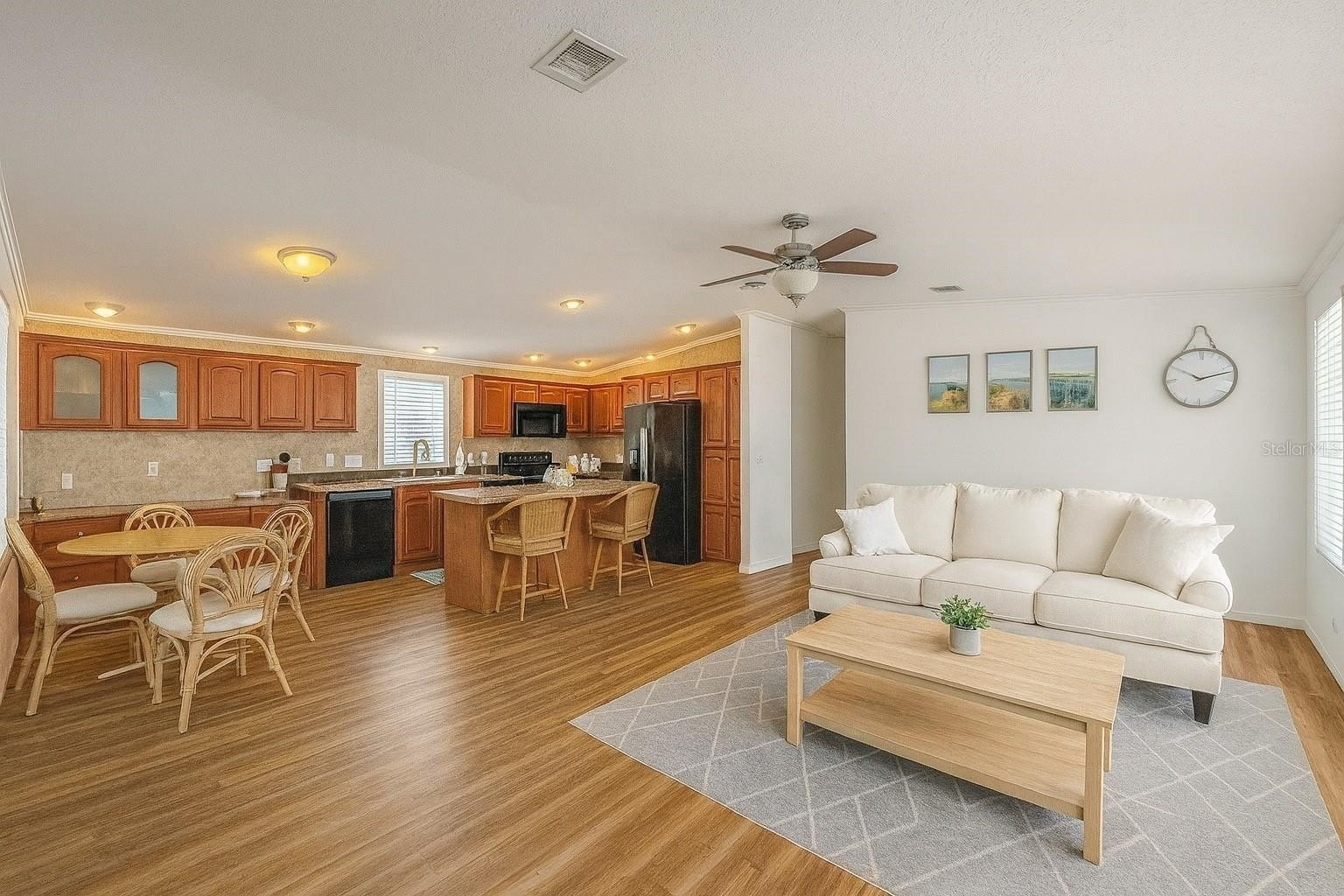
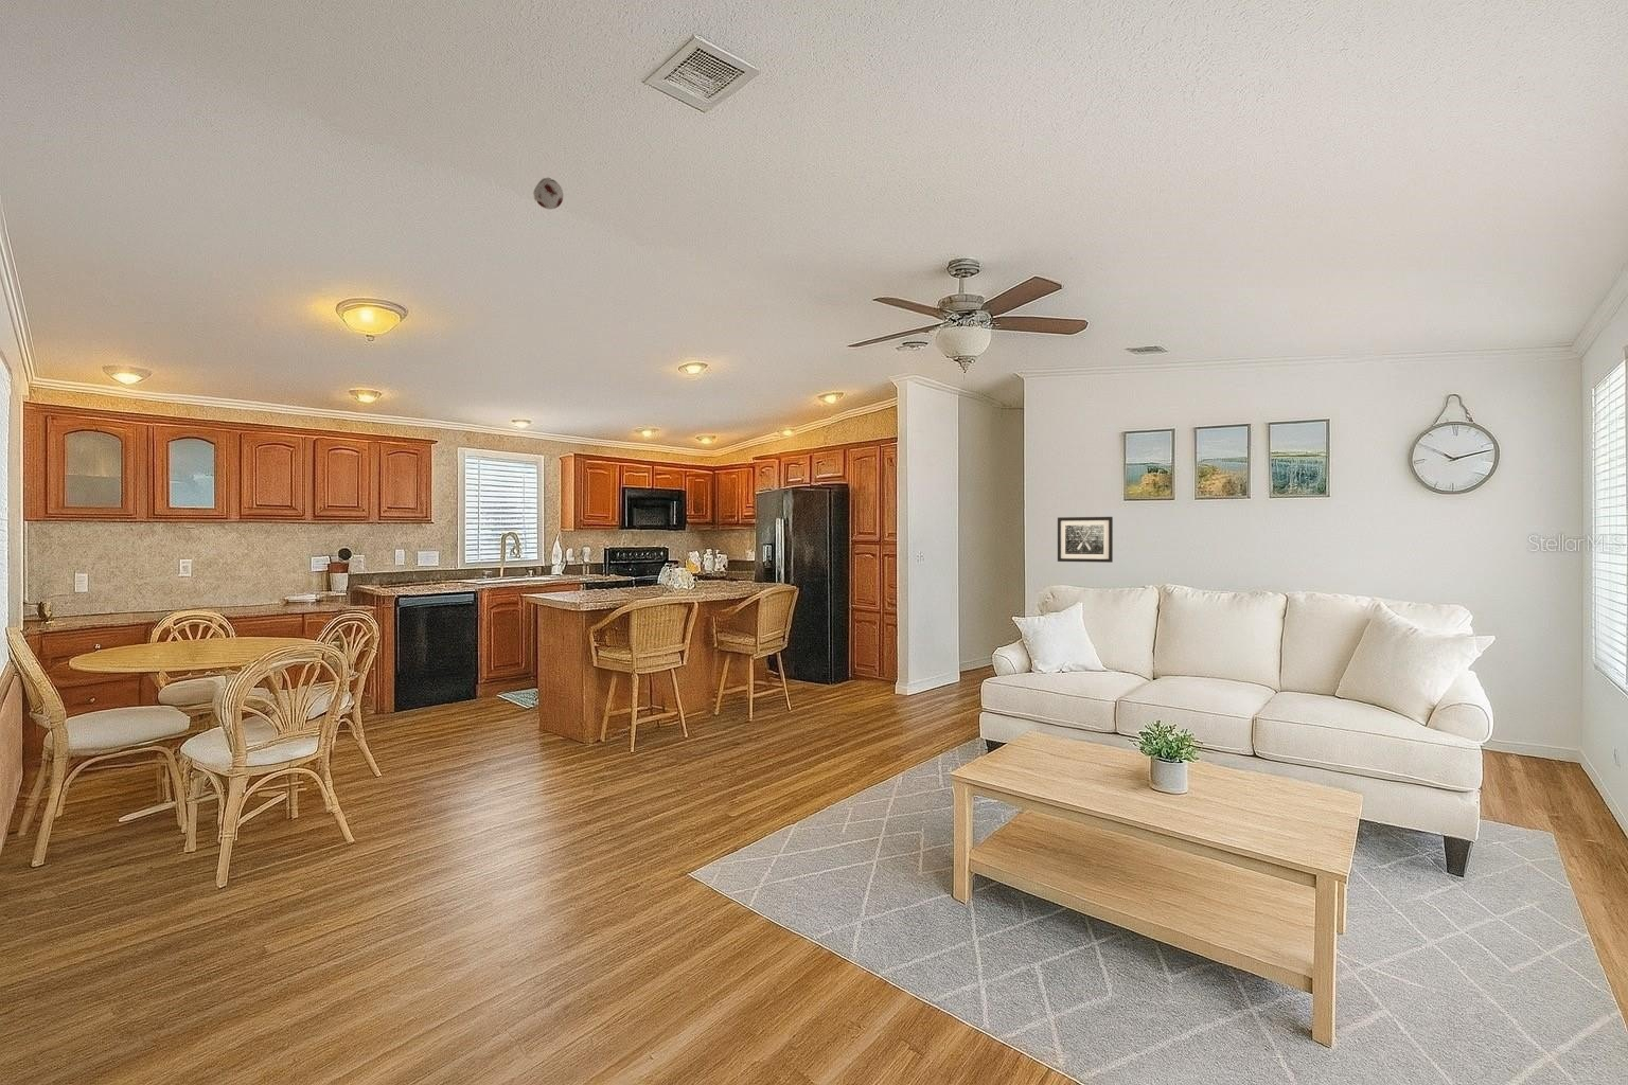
+ smoke detector (548, 193)
+ wall art (1084, 539)
